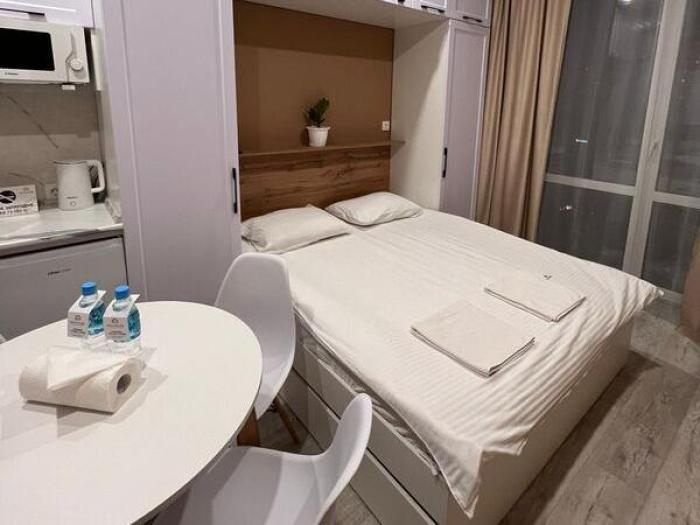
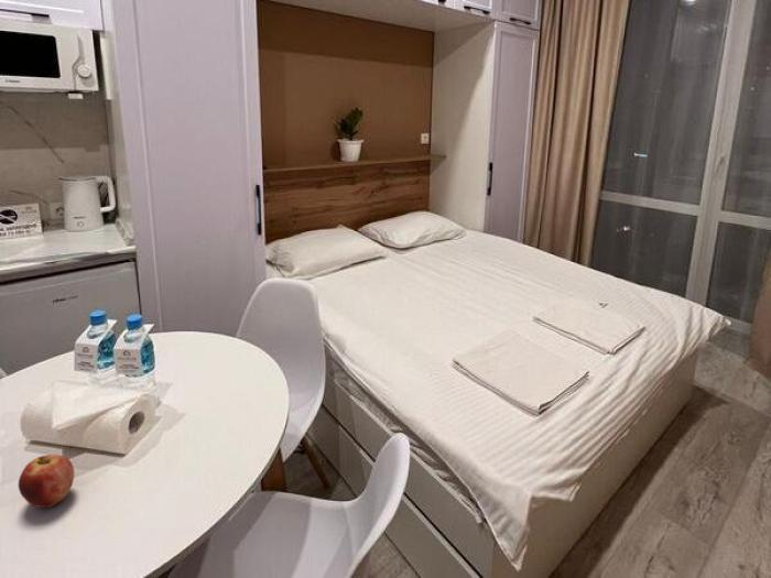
+ apple (46, 479)
